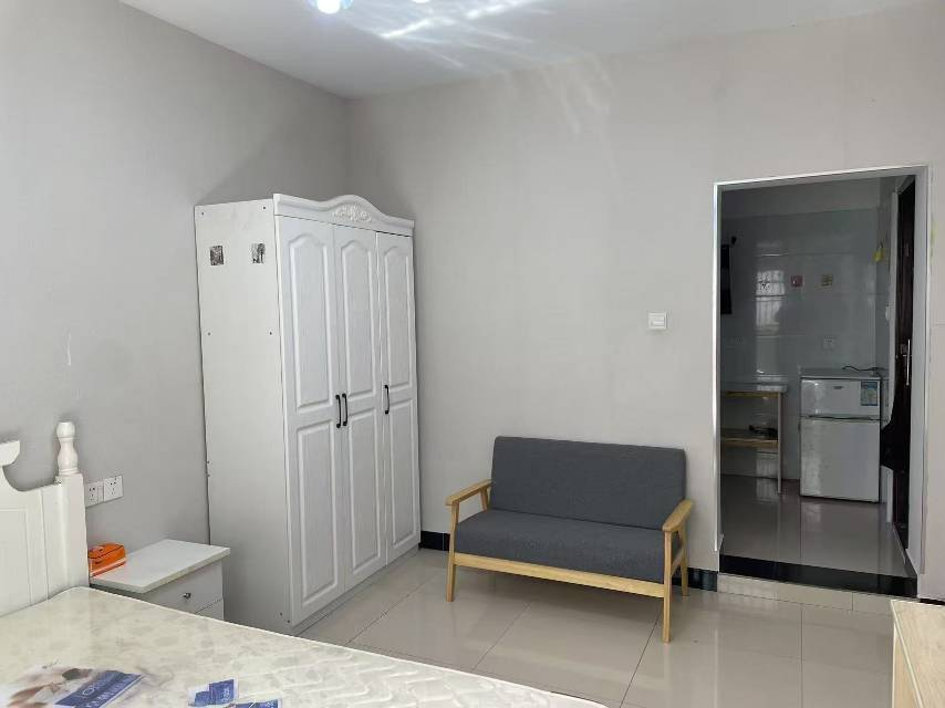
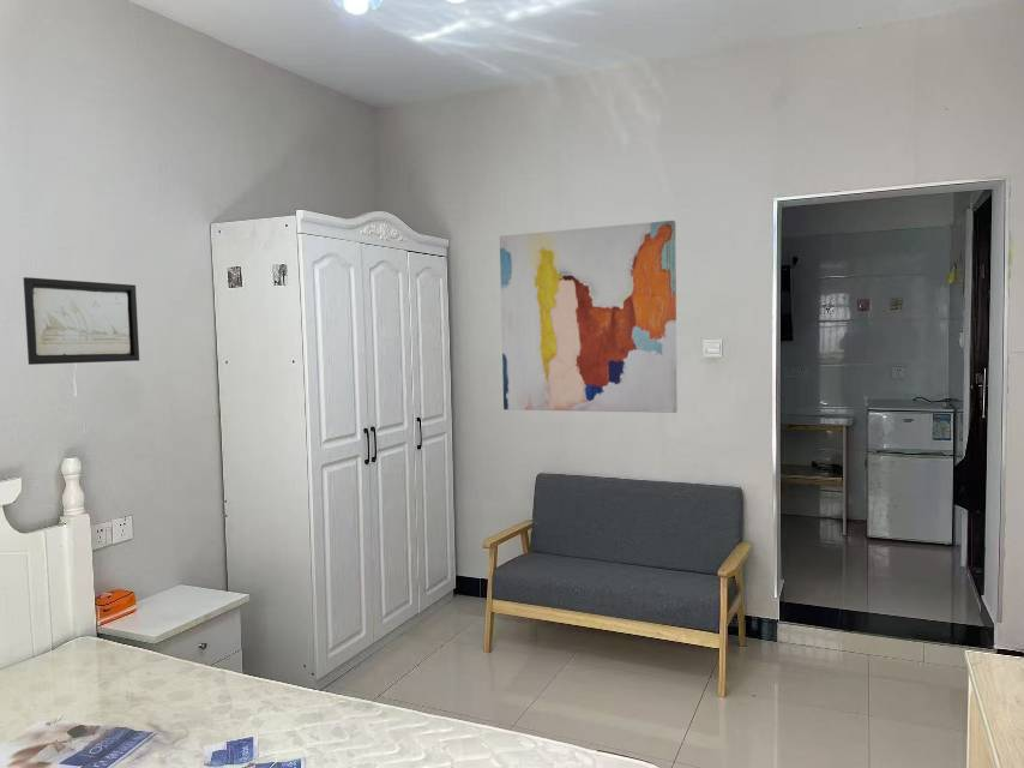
+ wall art (584, 320)
+ wall art (85, 322)
